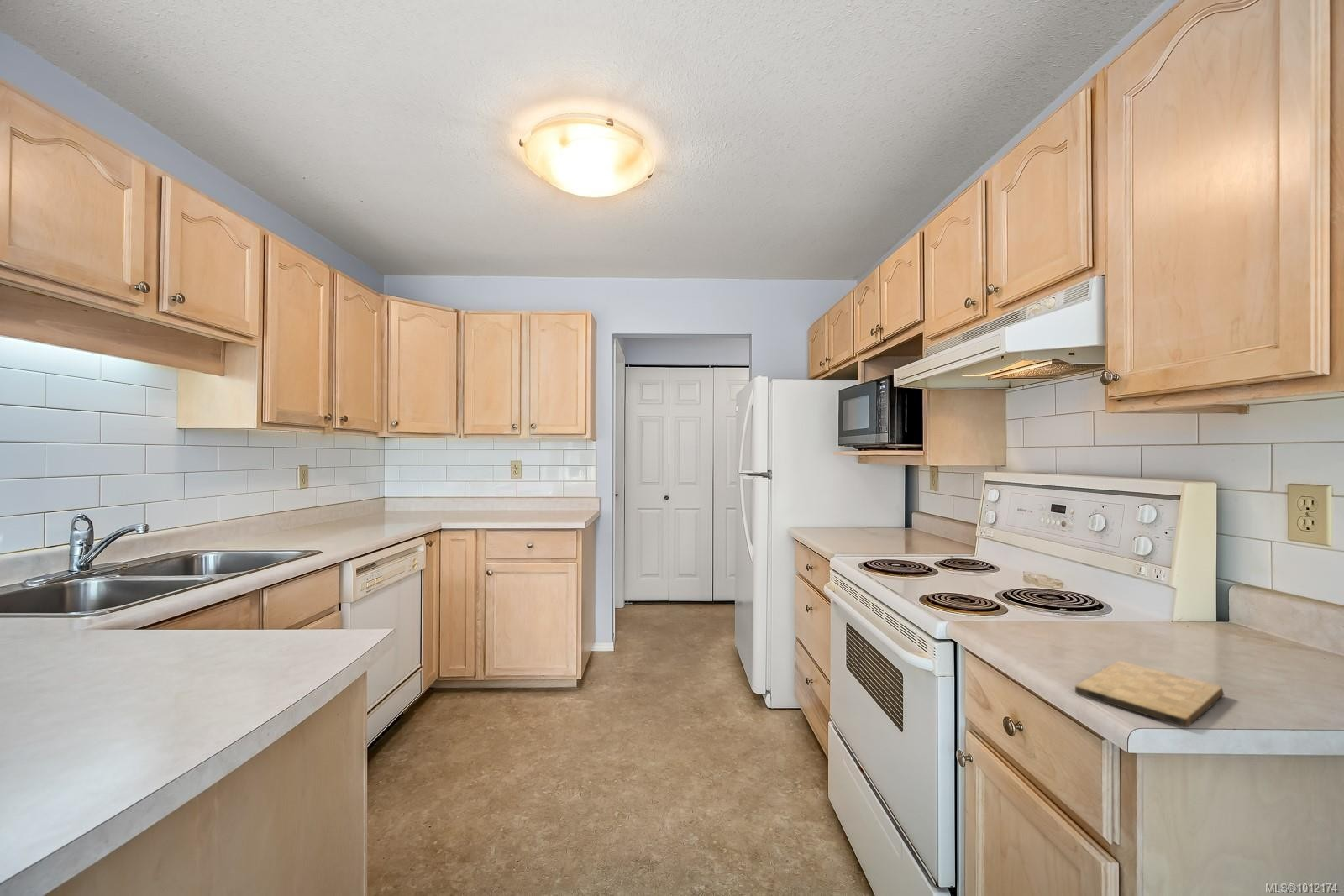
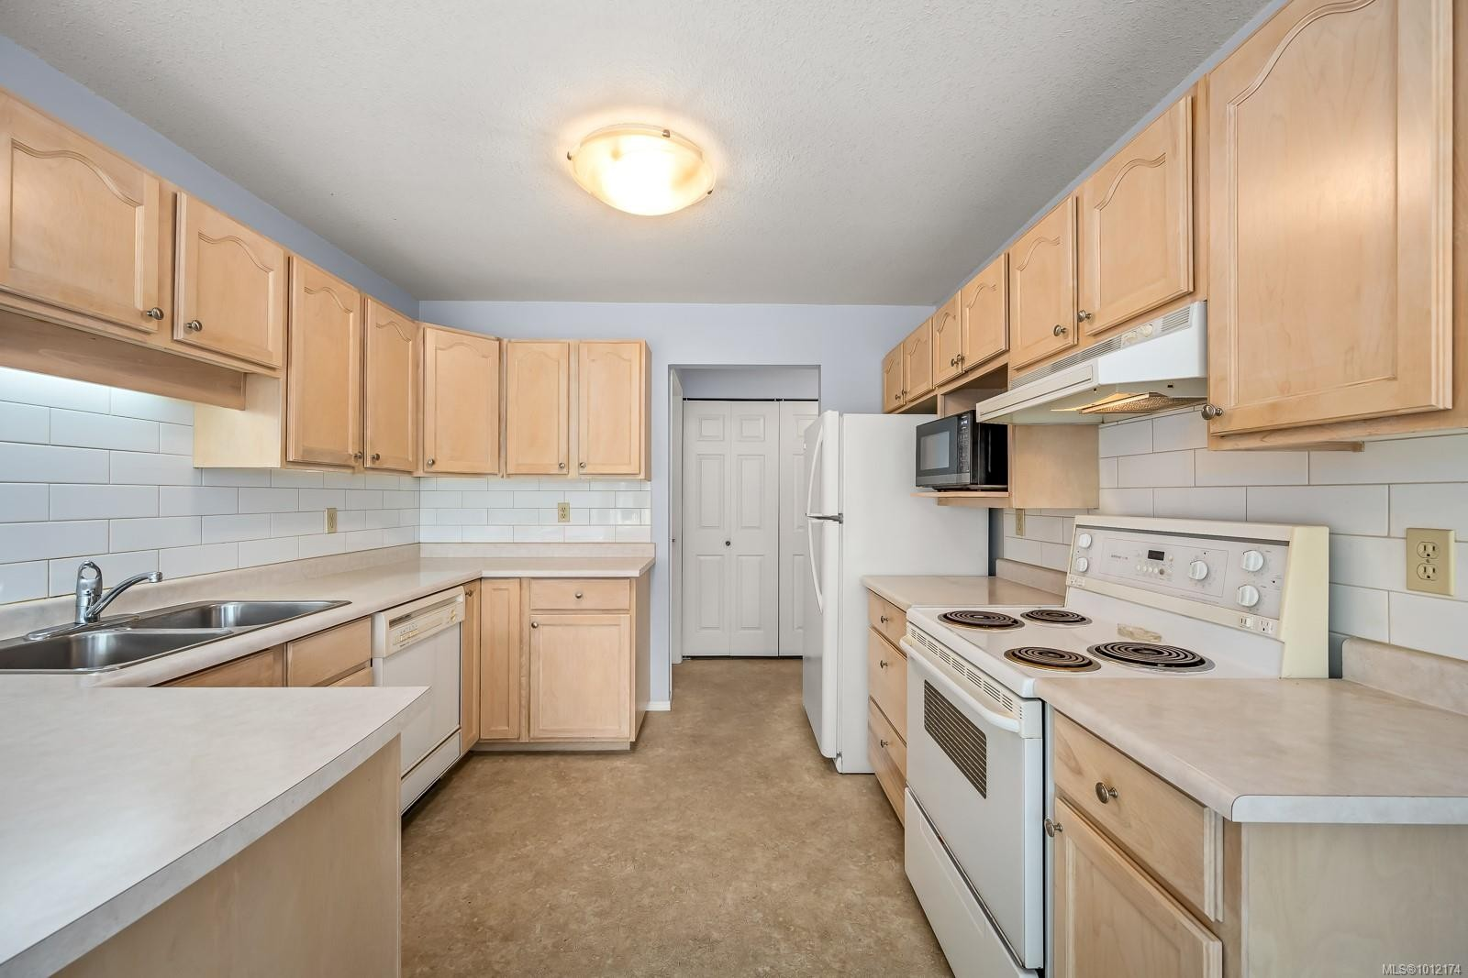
- cutting board (1148, 689)
